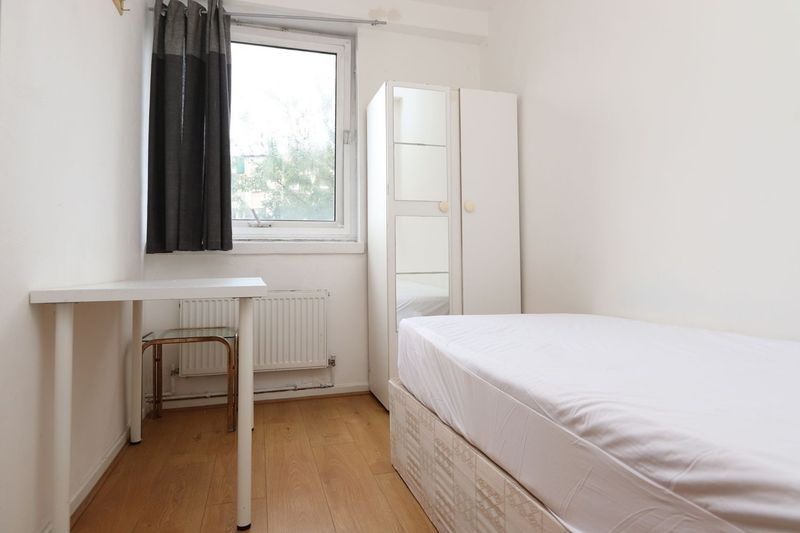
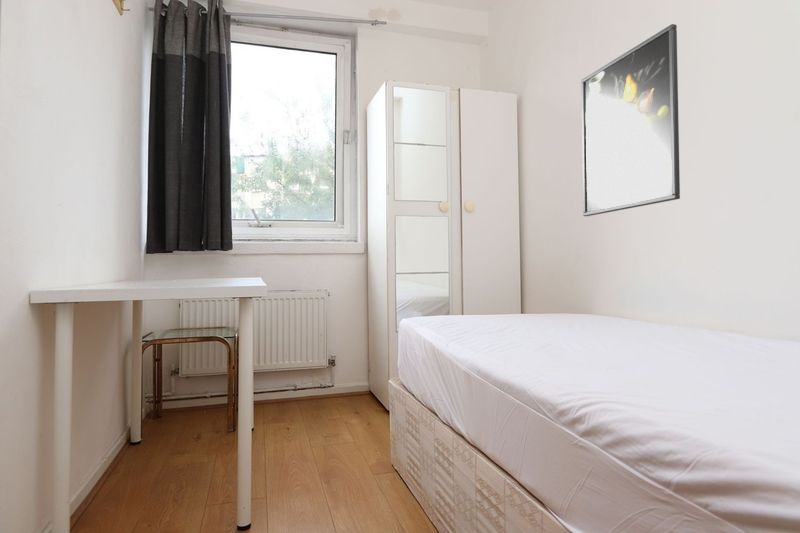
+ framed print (624, 131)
